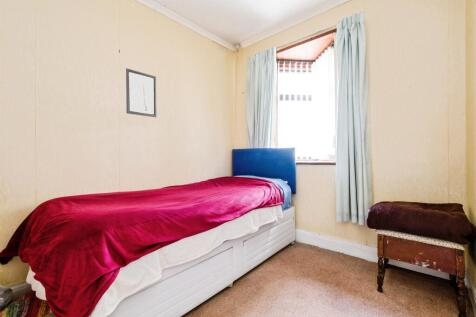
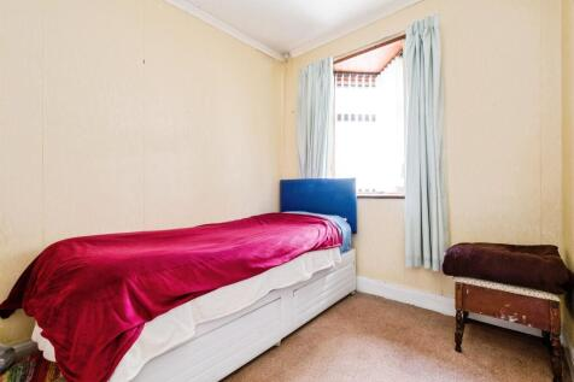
- wall art (141, 94)
